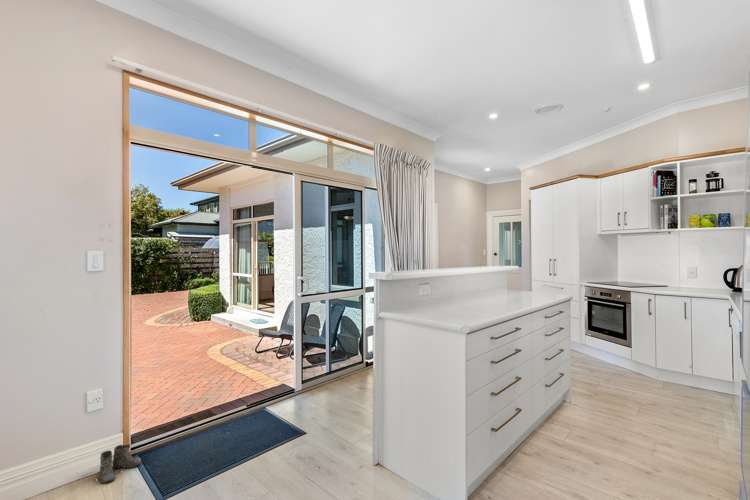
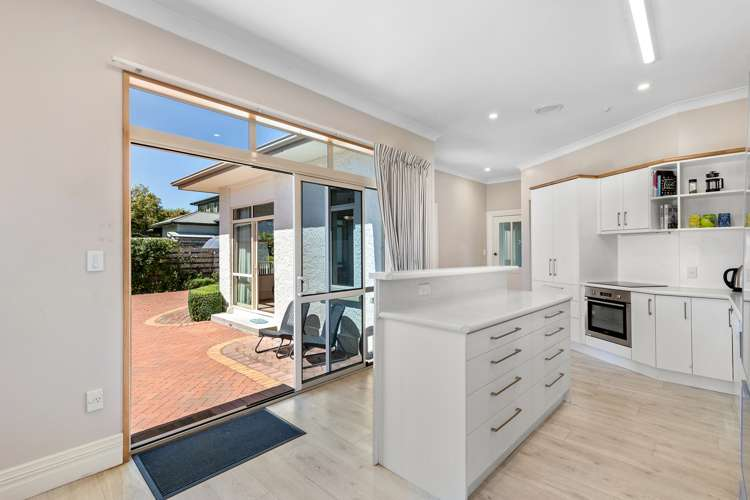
- boots (116, 461)
